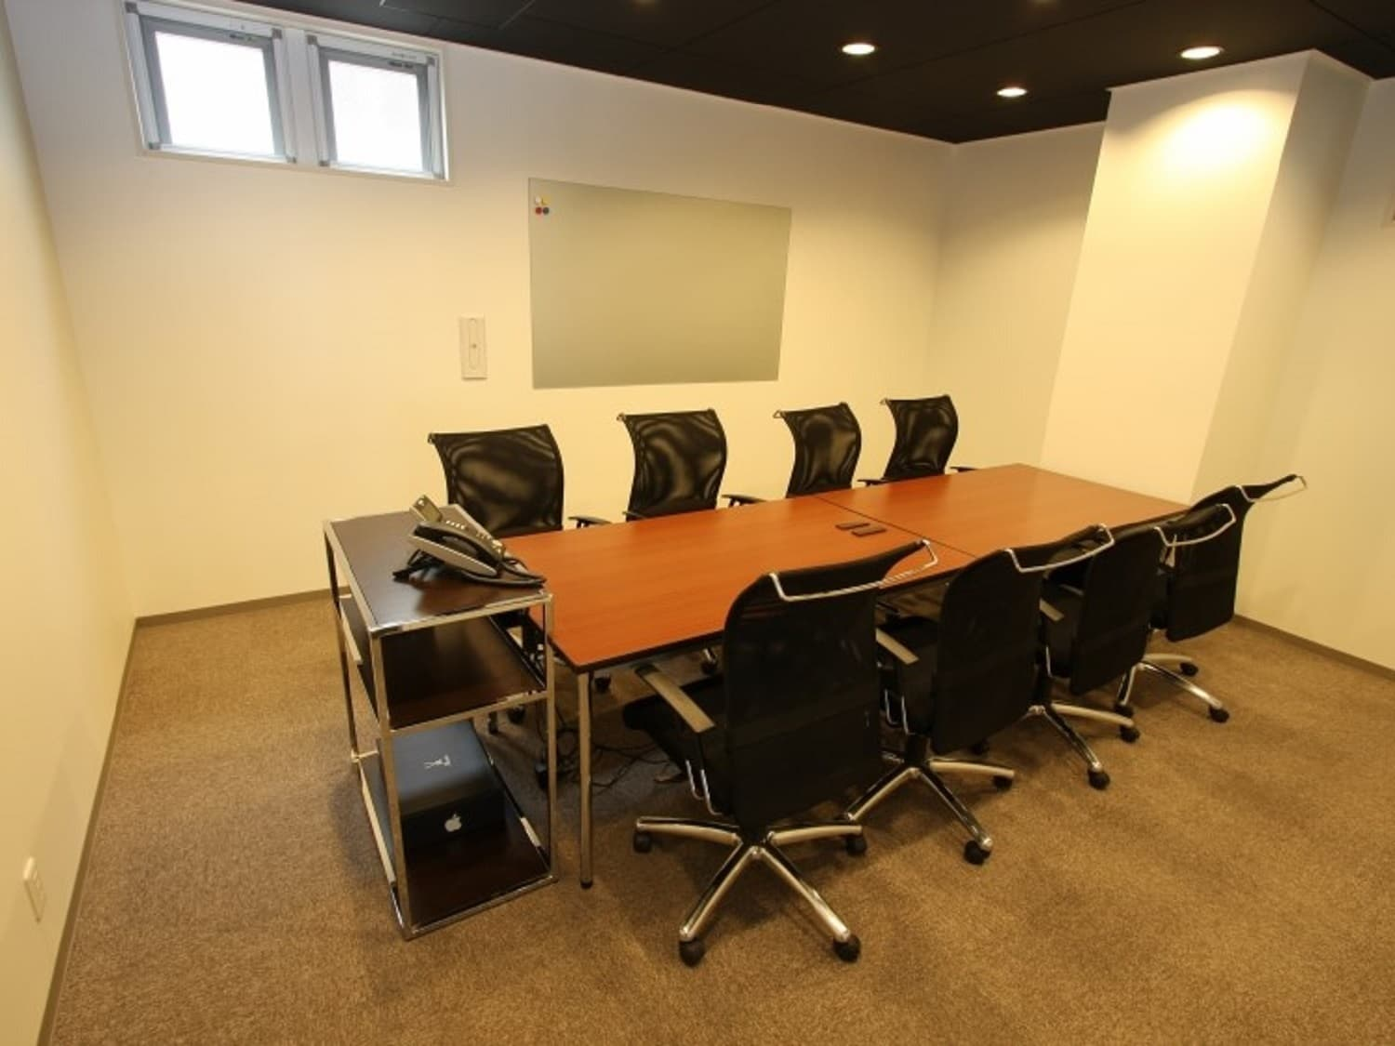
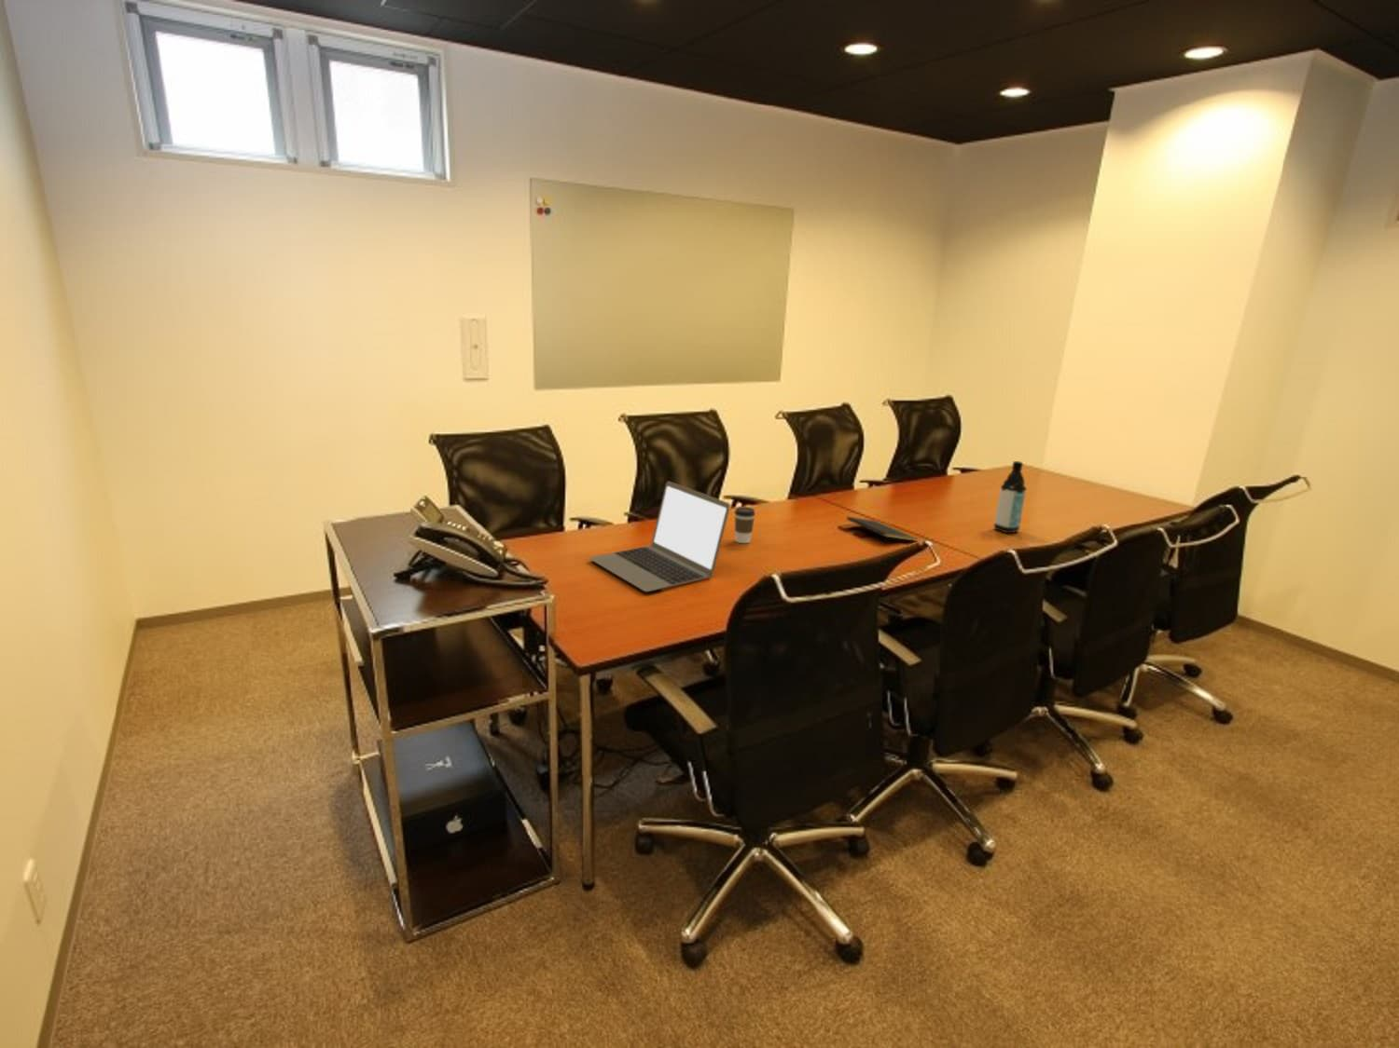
+ notepad (881, 528)
+ water bottle (1012, 495)
+ coffee cup (744, 524)
+ laptop (657, 532)
